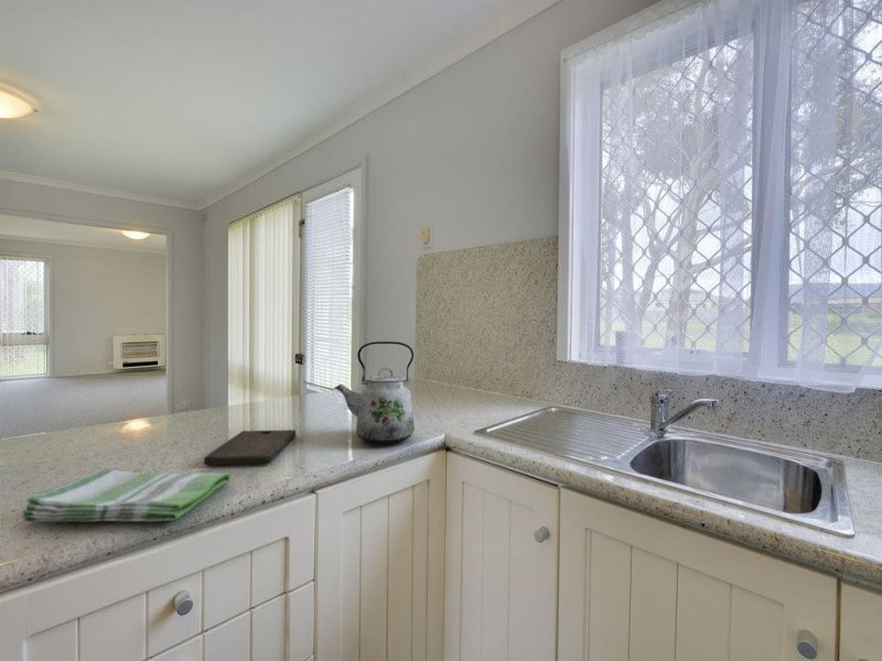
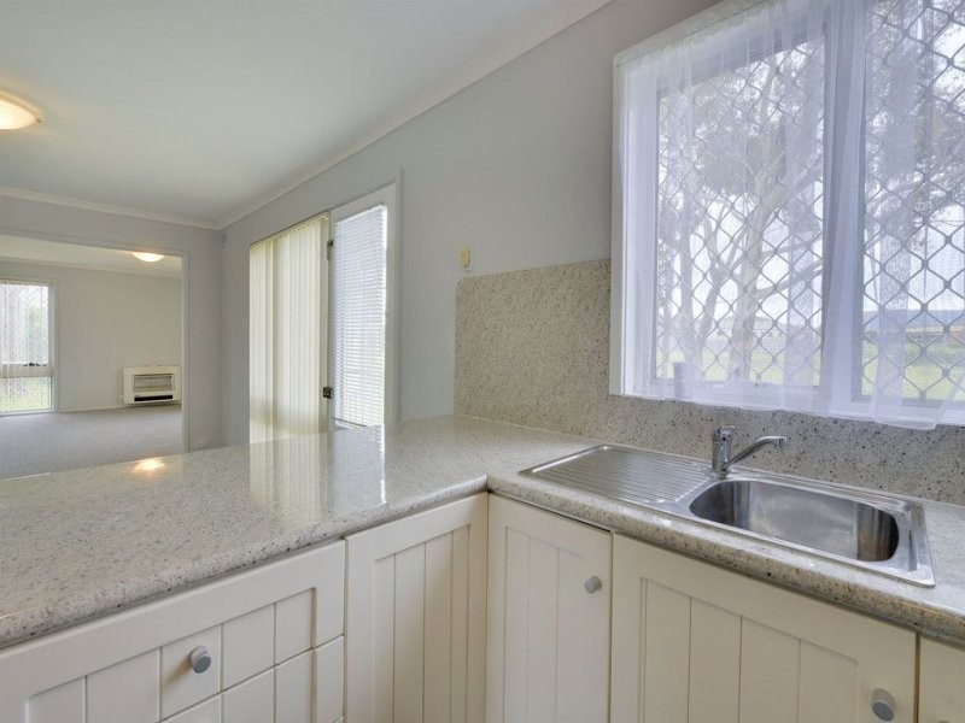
- cutting board (255, 445)
- dish towel (138, 489)
- kettle (374, 390)
